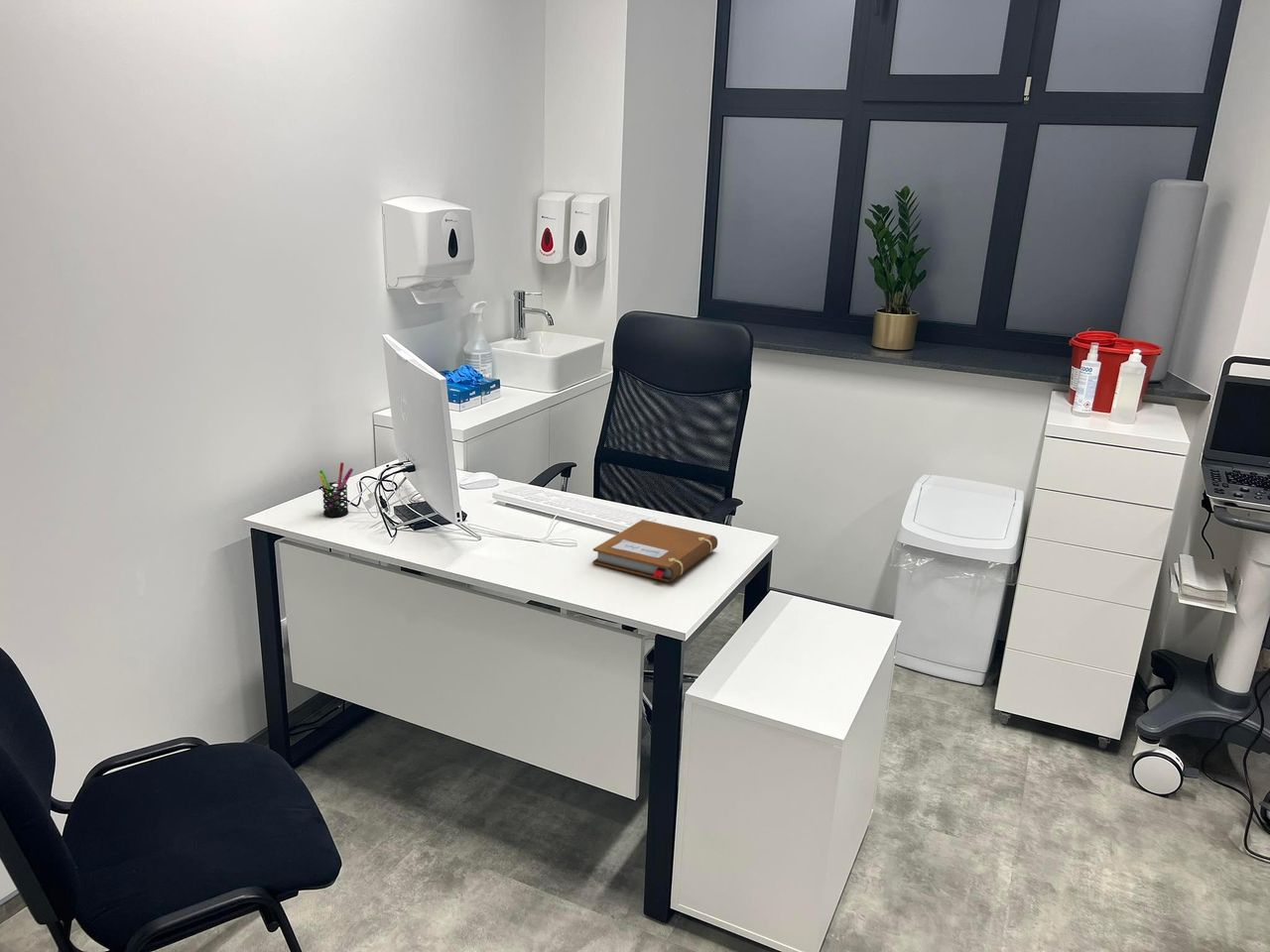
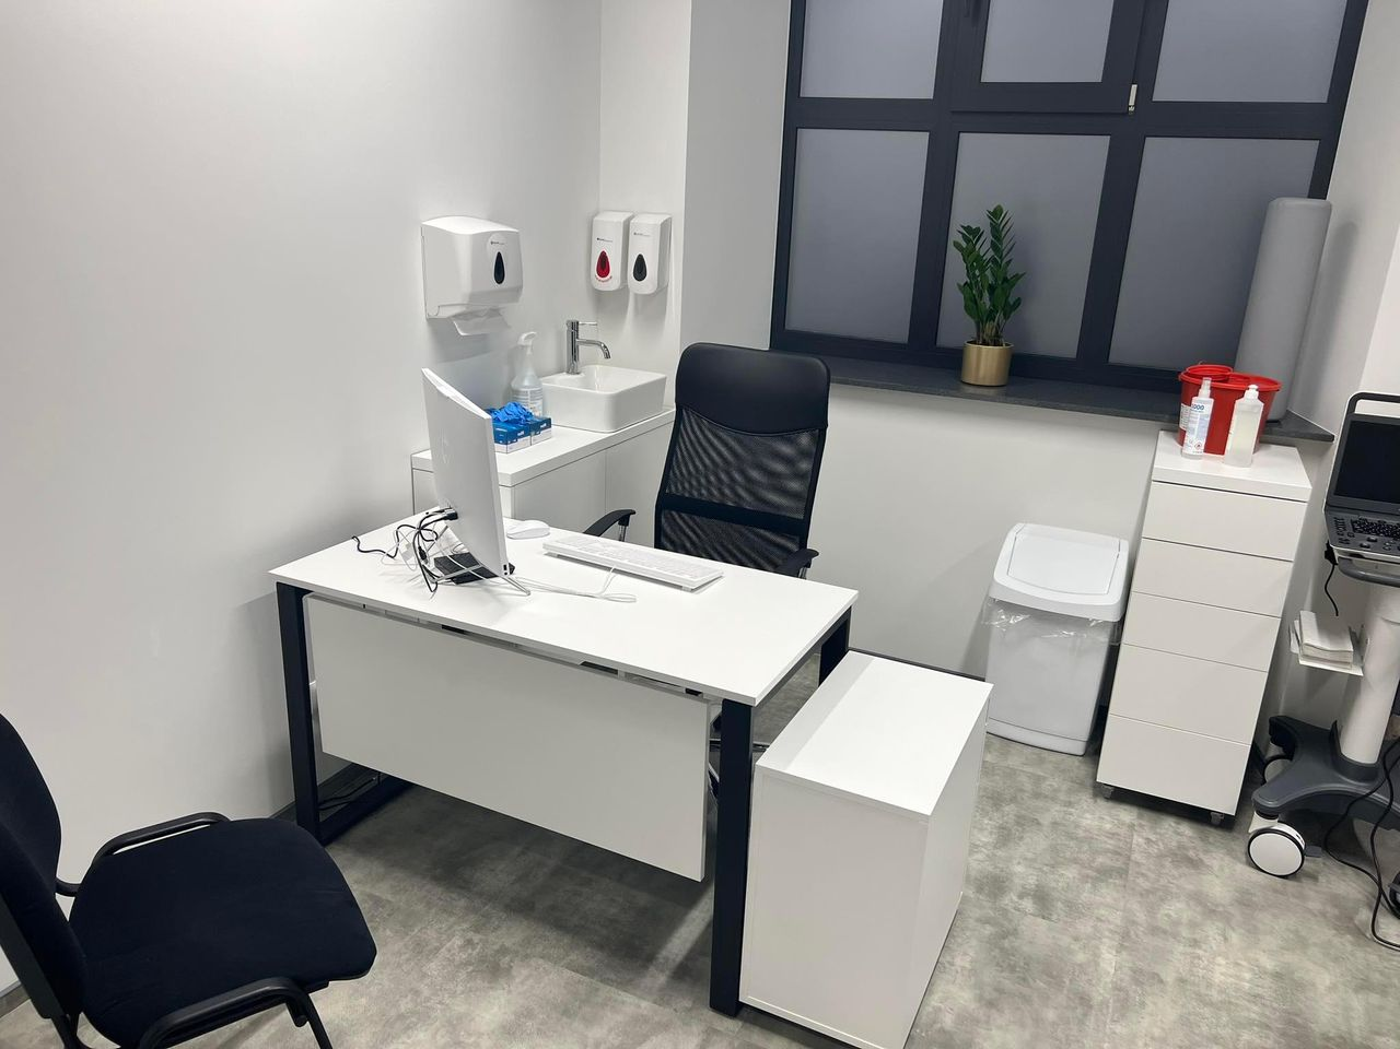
- pen holder (333, 488)
- notebook (655, 550)
